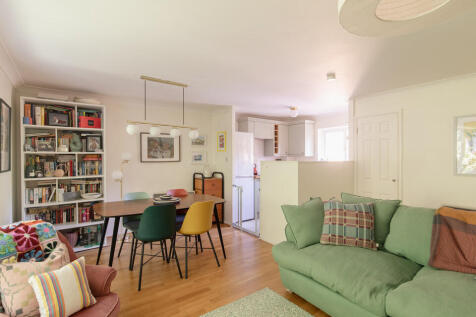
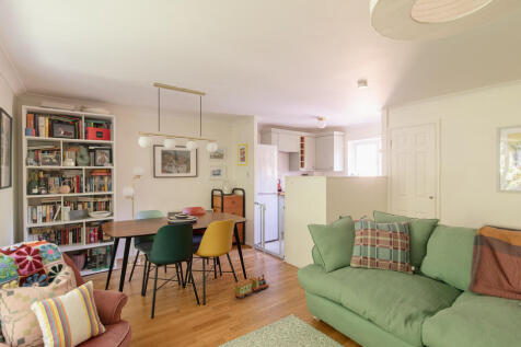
+ toy train (253, 285)
